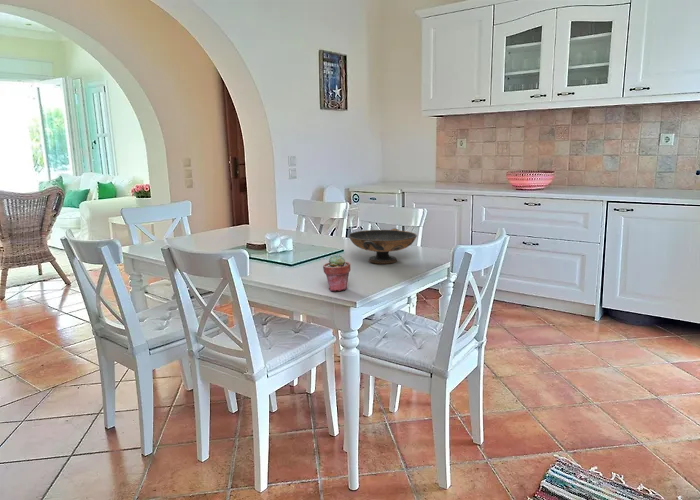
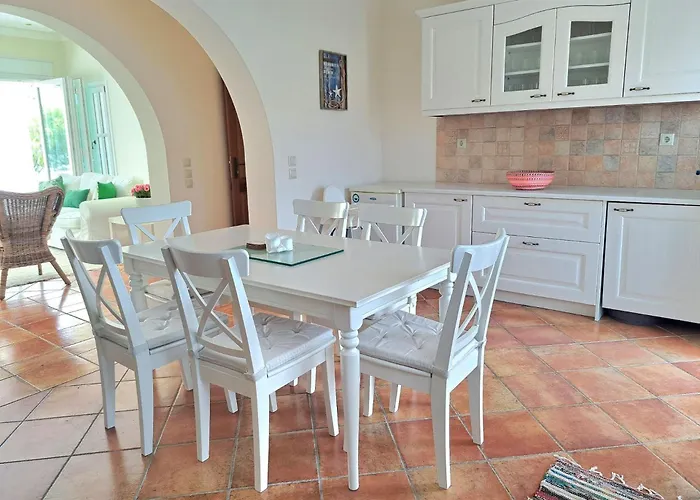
- potted succulent (337, 271)
- decorative bowl (382, 247)
